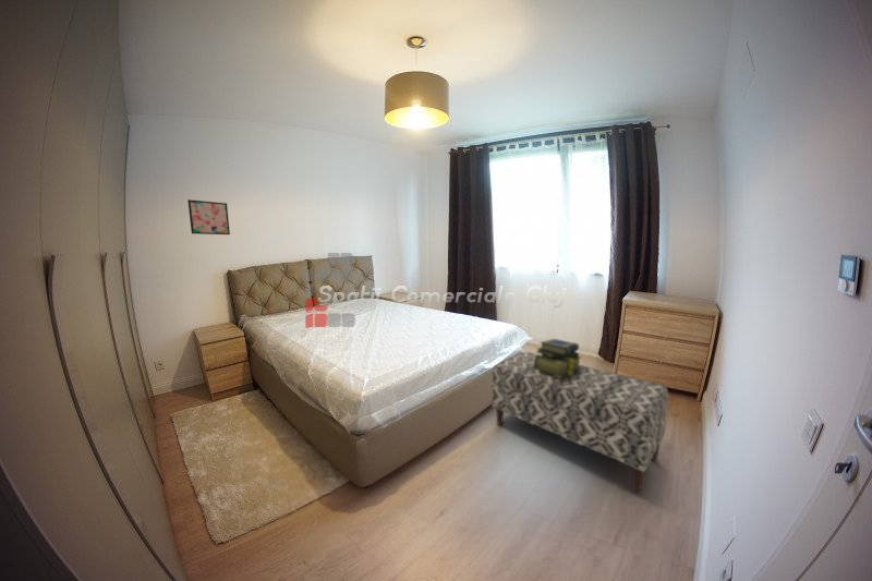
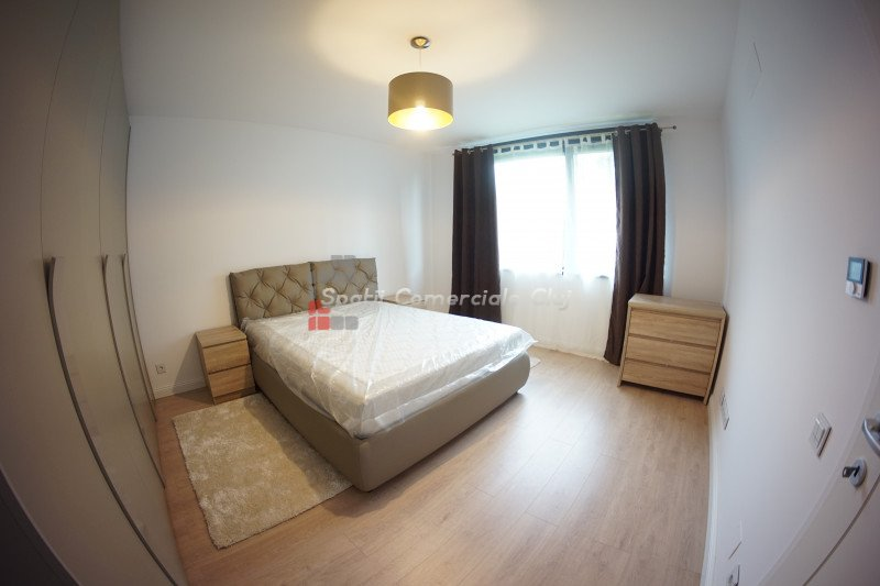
- wall art (209, 218)
- bench (570, 408)
- stack of books (557, 355)
